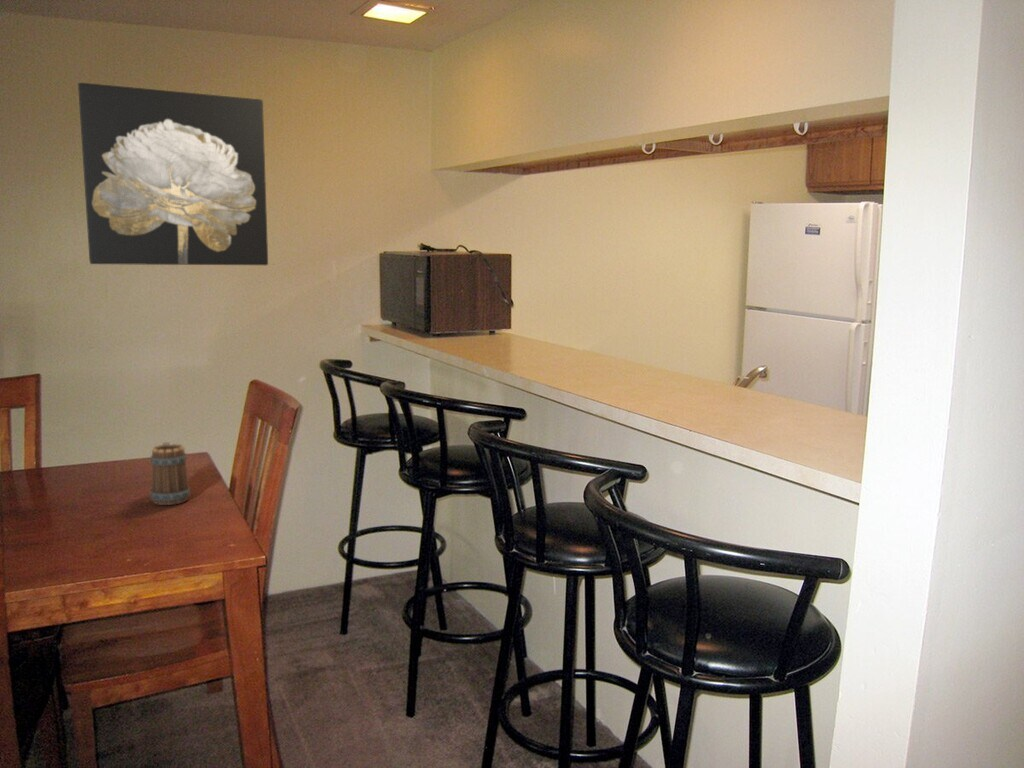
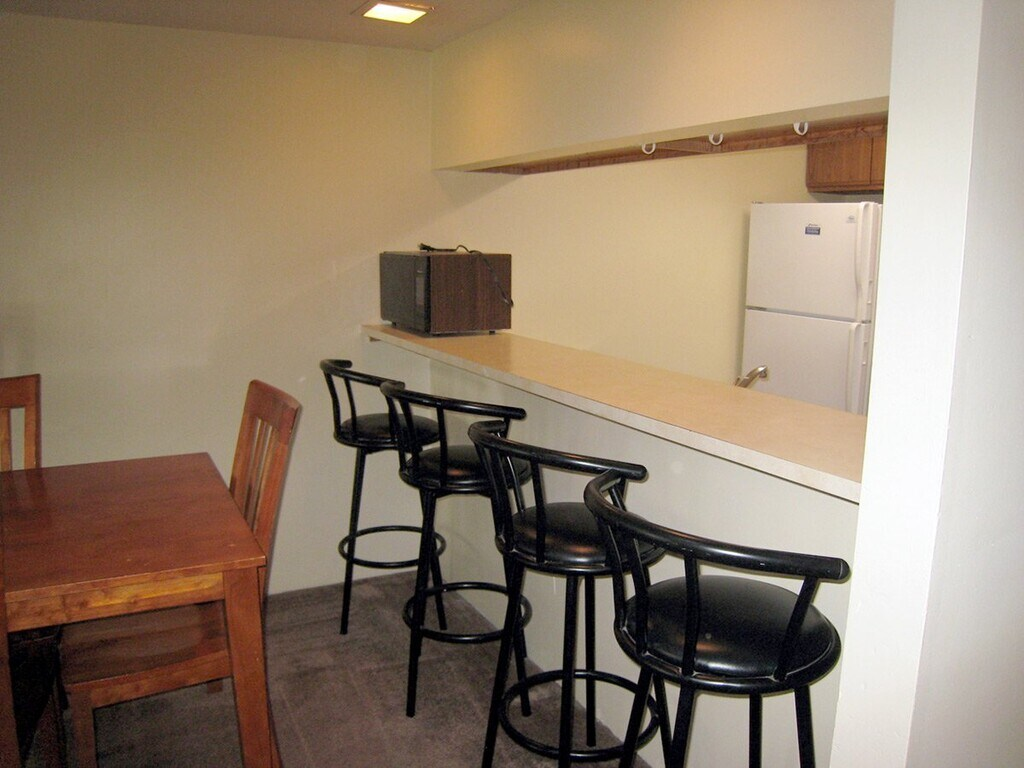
- mug (169, 471)
- wall art (178, 179)
